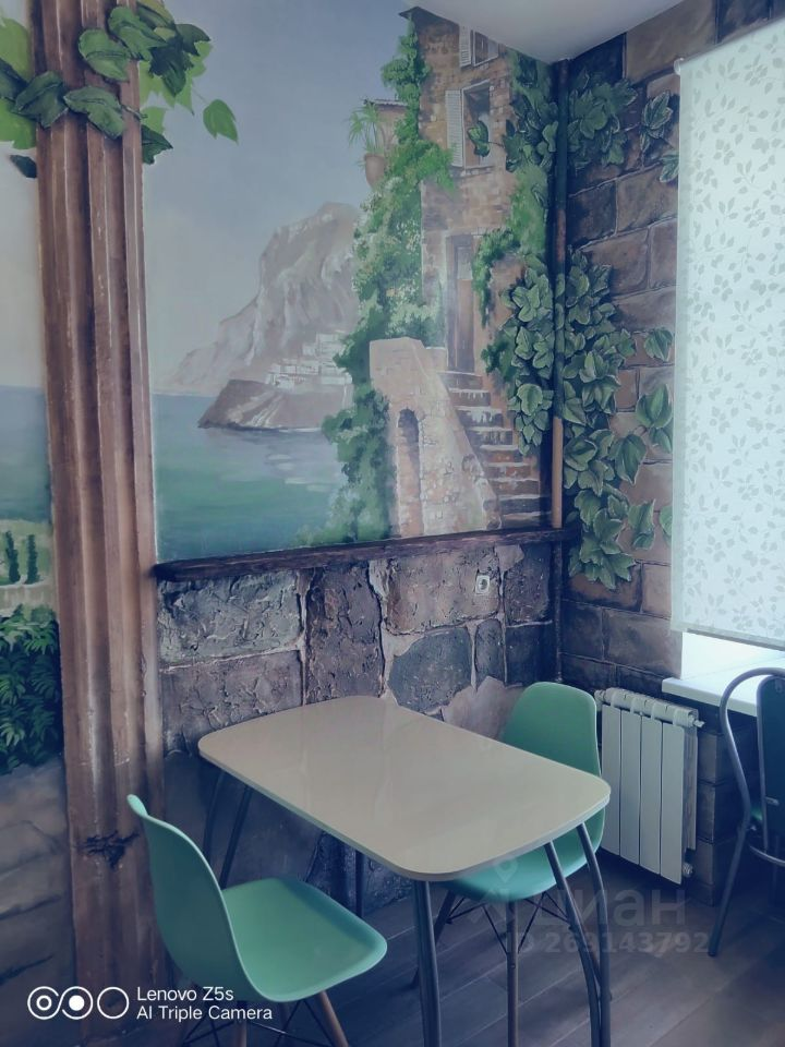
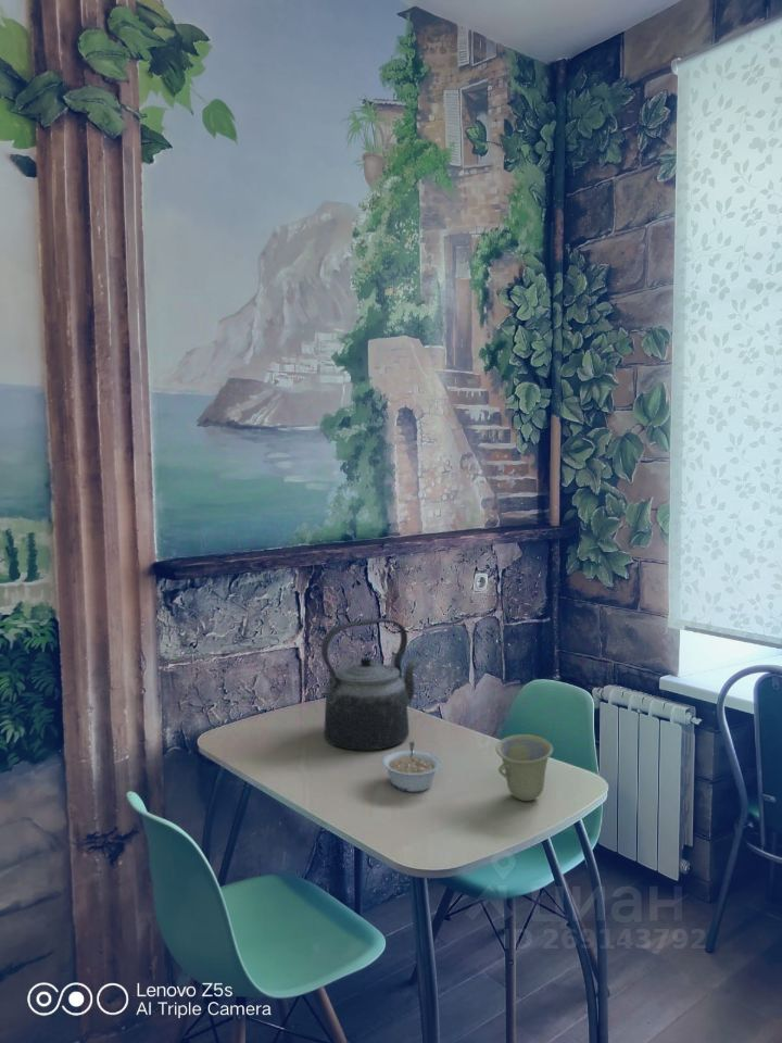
+ cup (524, 770)
+ legume (409, 769)
+ kettle (373, 677)
